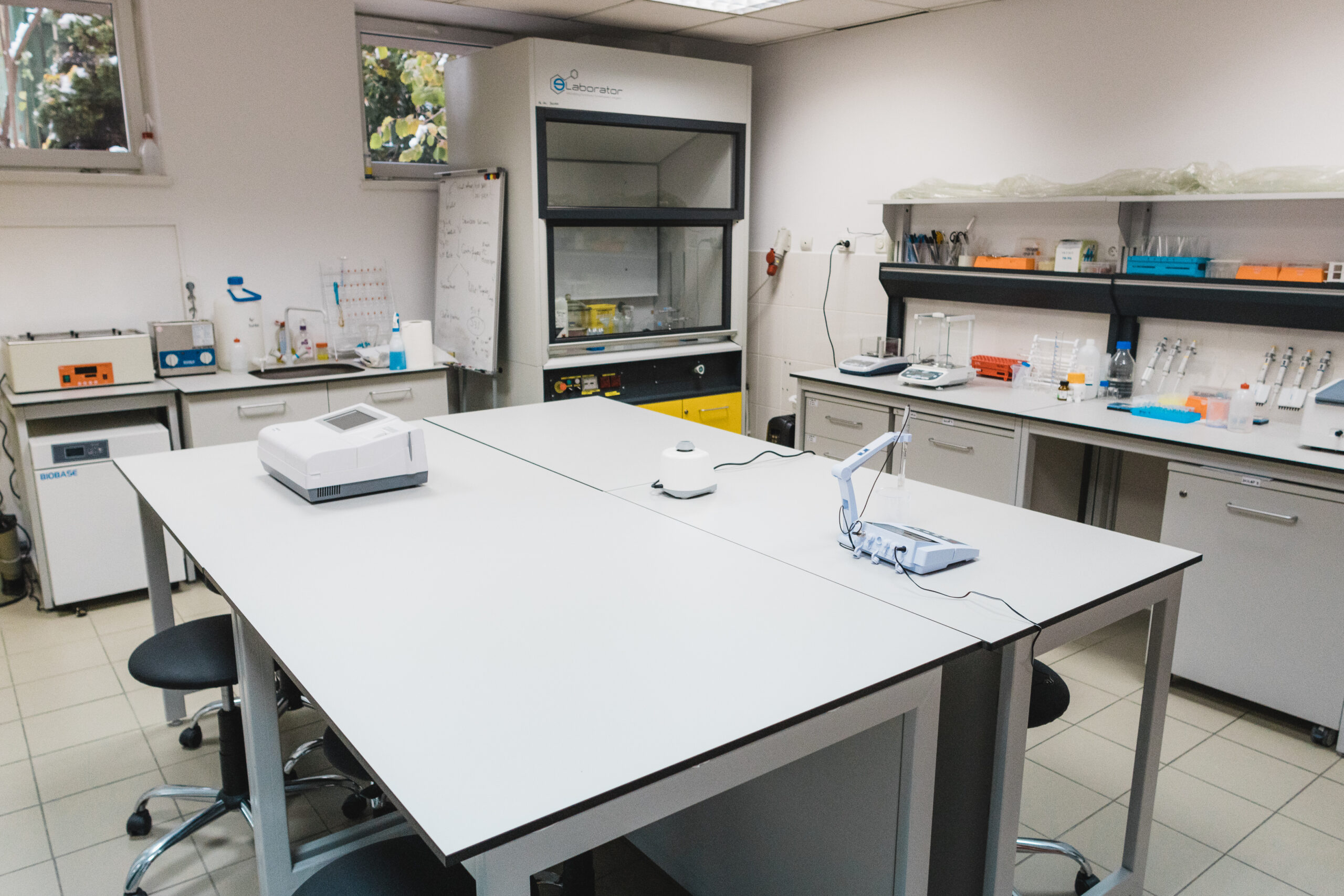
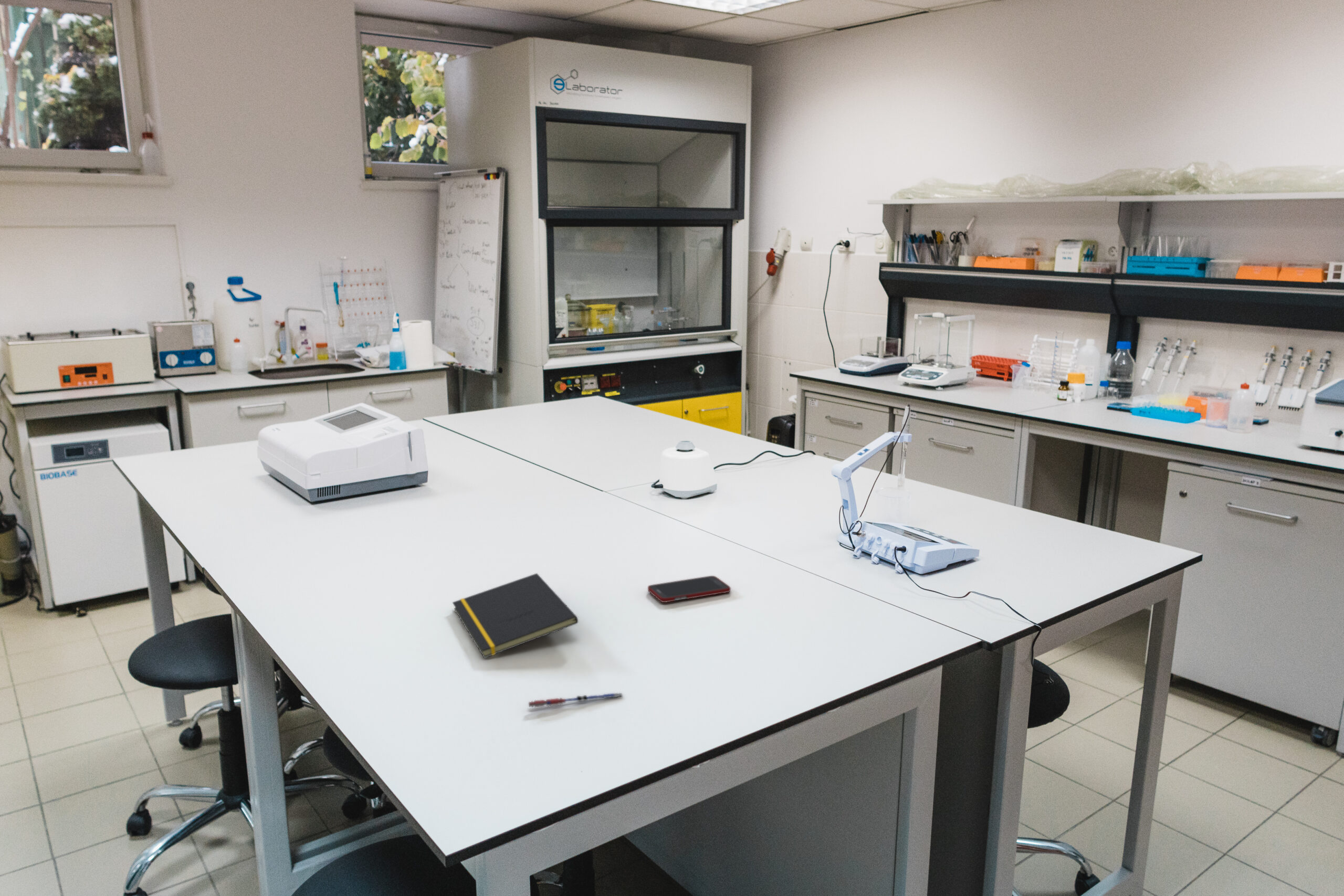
+ pen (576, 698)
+ cell phone (689, 589)
+ notepad (512, 612)
